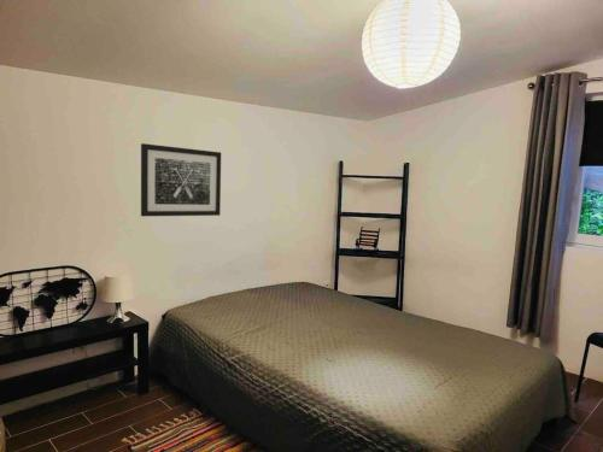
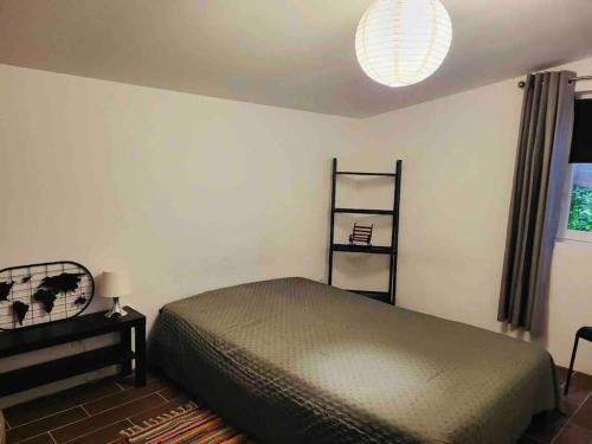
- wall art (183, 182)
